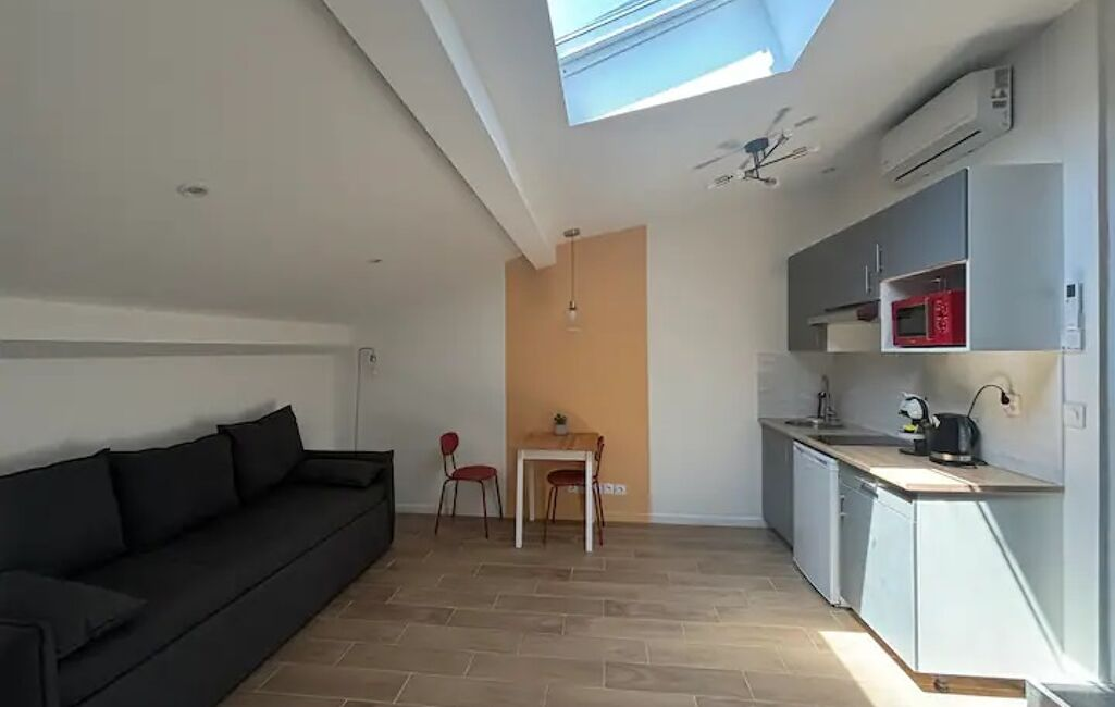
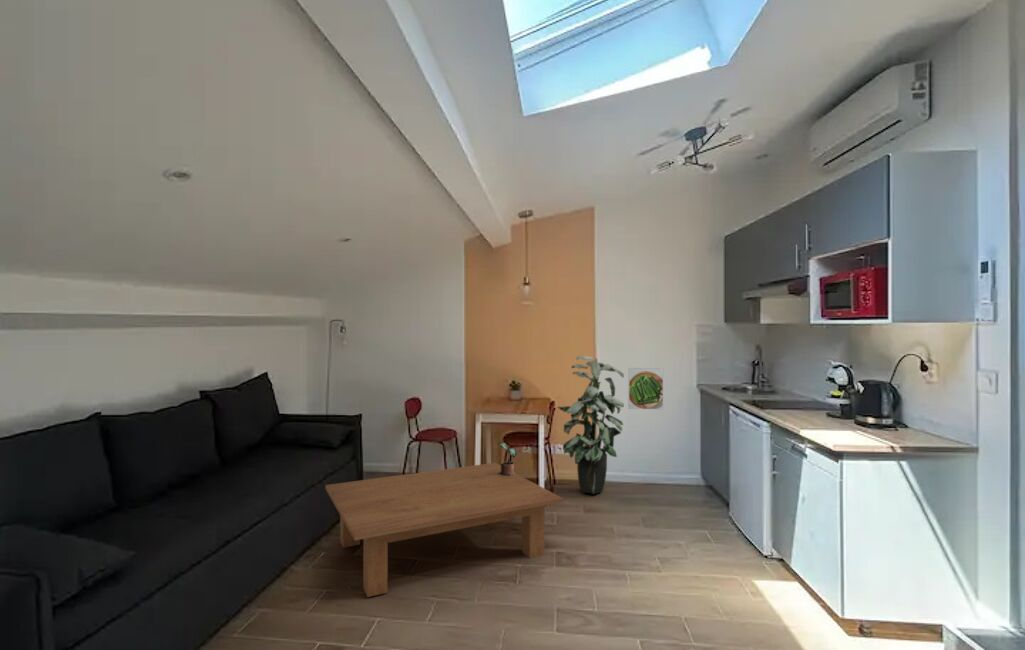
+ coffee table (439, 519)
+ potted plant (508, 458)
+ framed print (645, 388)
+ indoor plant (590, 423)
